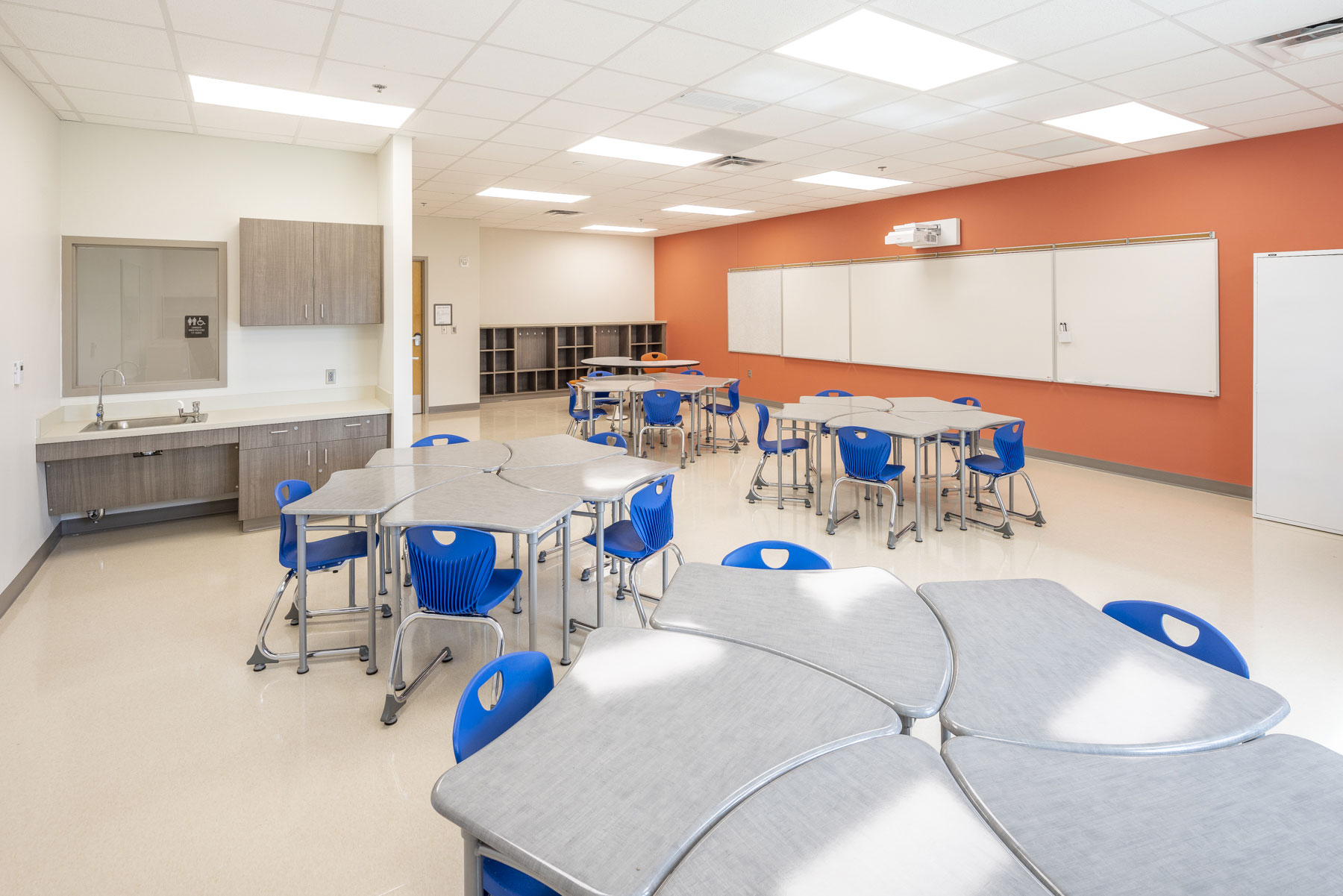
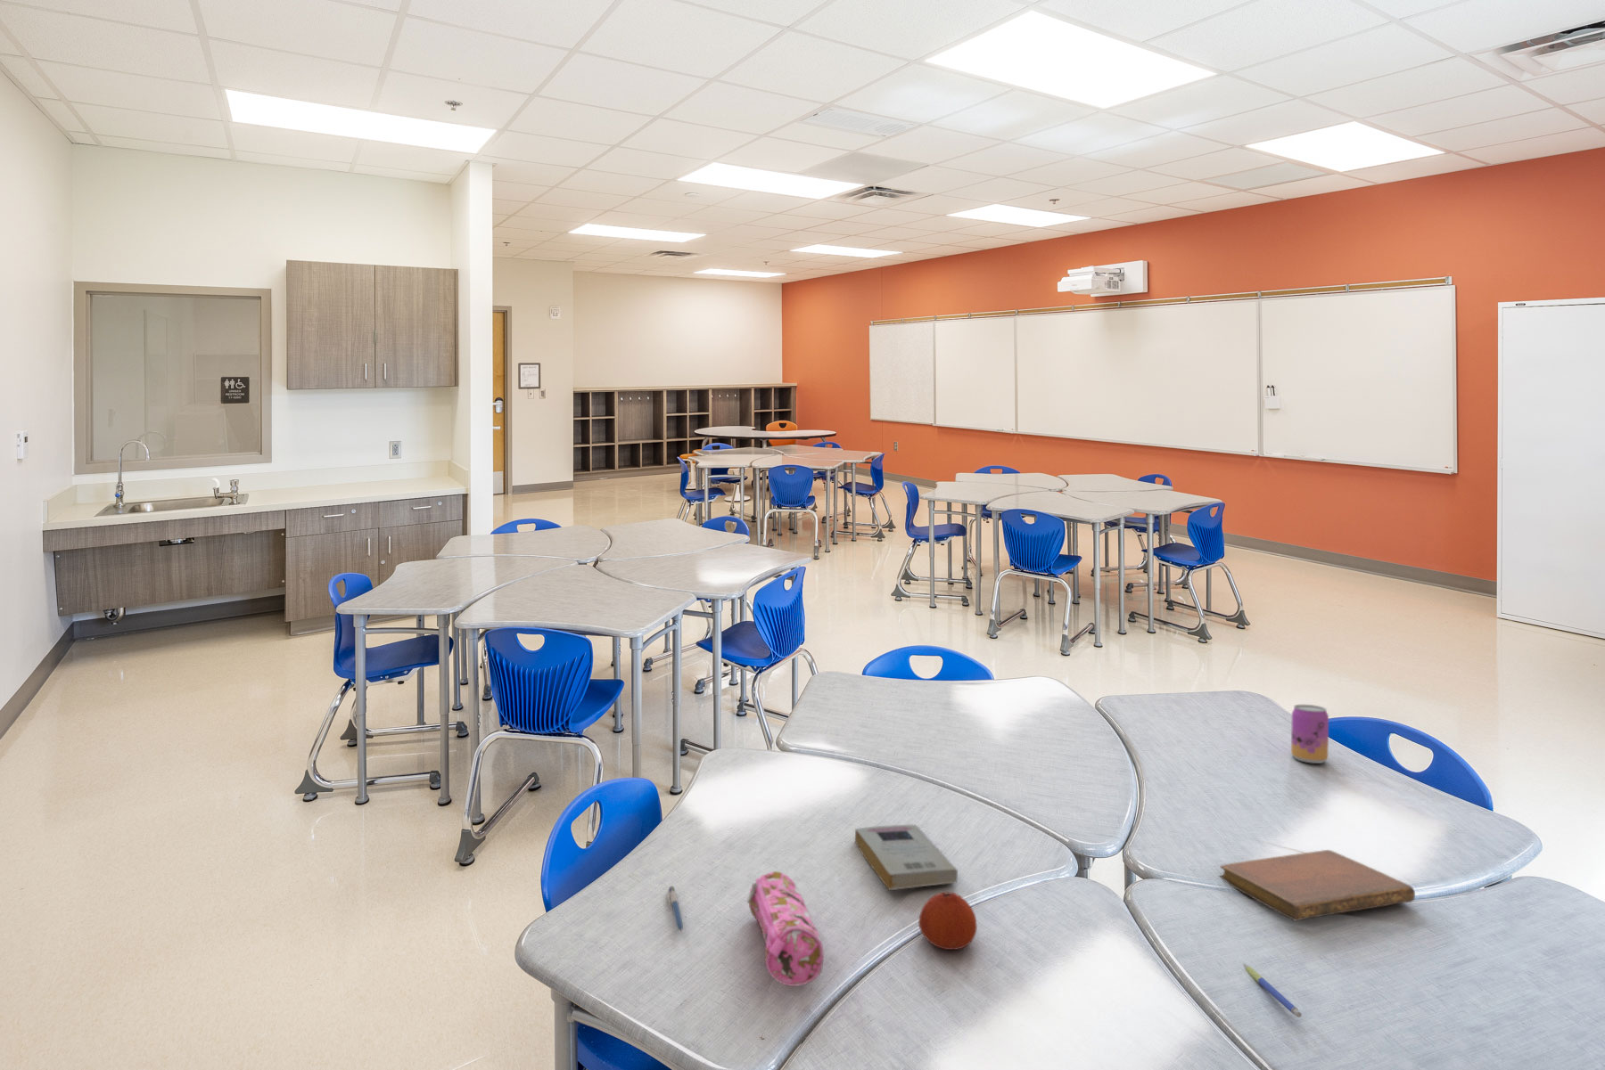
+ book (903, 854)
+ pen (1268, 988)
+ pencil case (784, 924)
+ notebook (1313, 883)
+ fruit (947, 920)
+ pen (674, 906)
+ beverage can (1309, 733)
